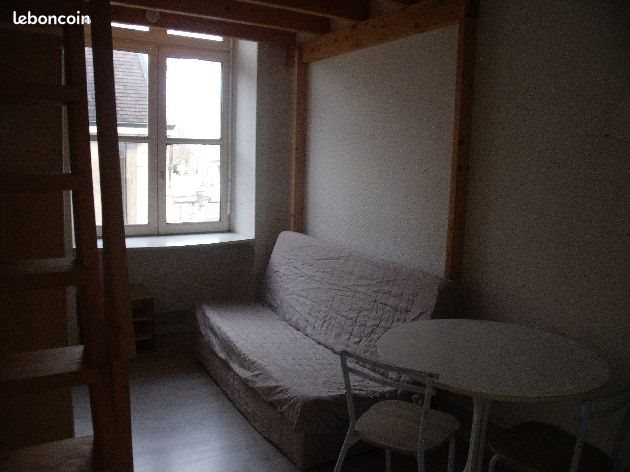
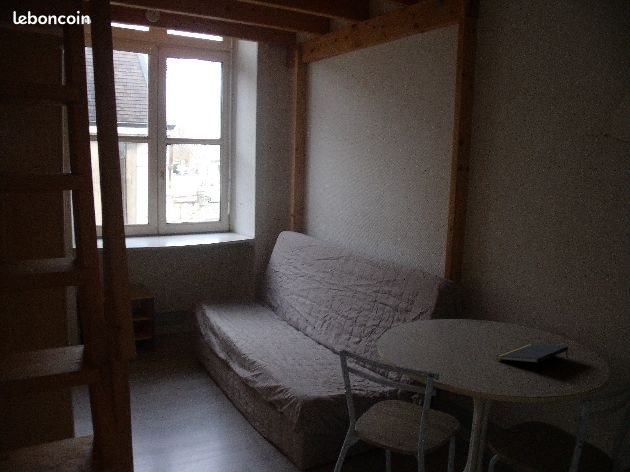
+ notepad (532, 353)
